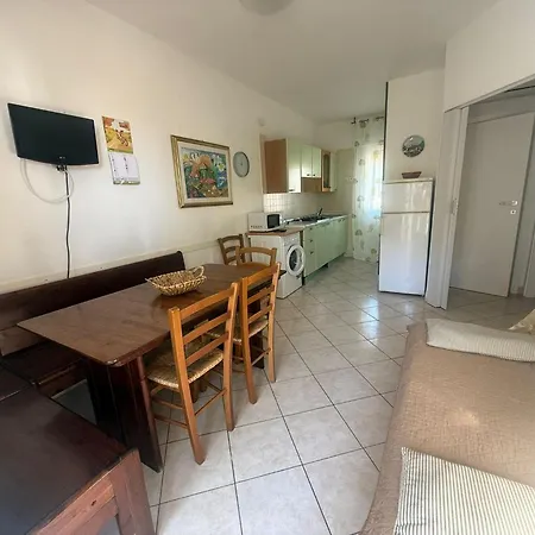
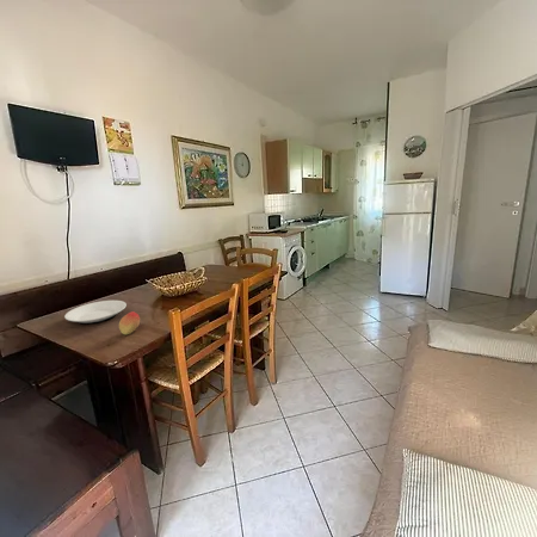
+ plate (97, 313)
+ fruit (130, 322)
